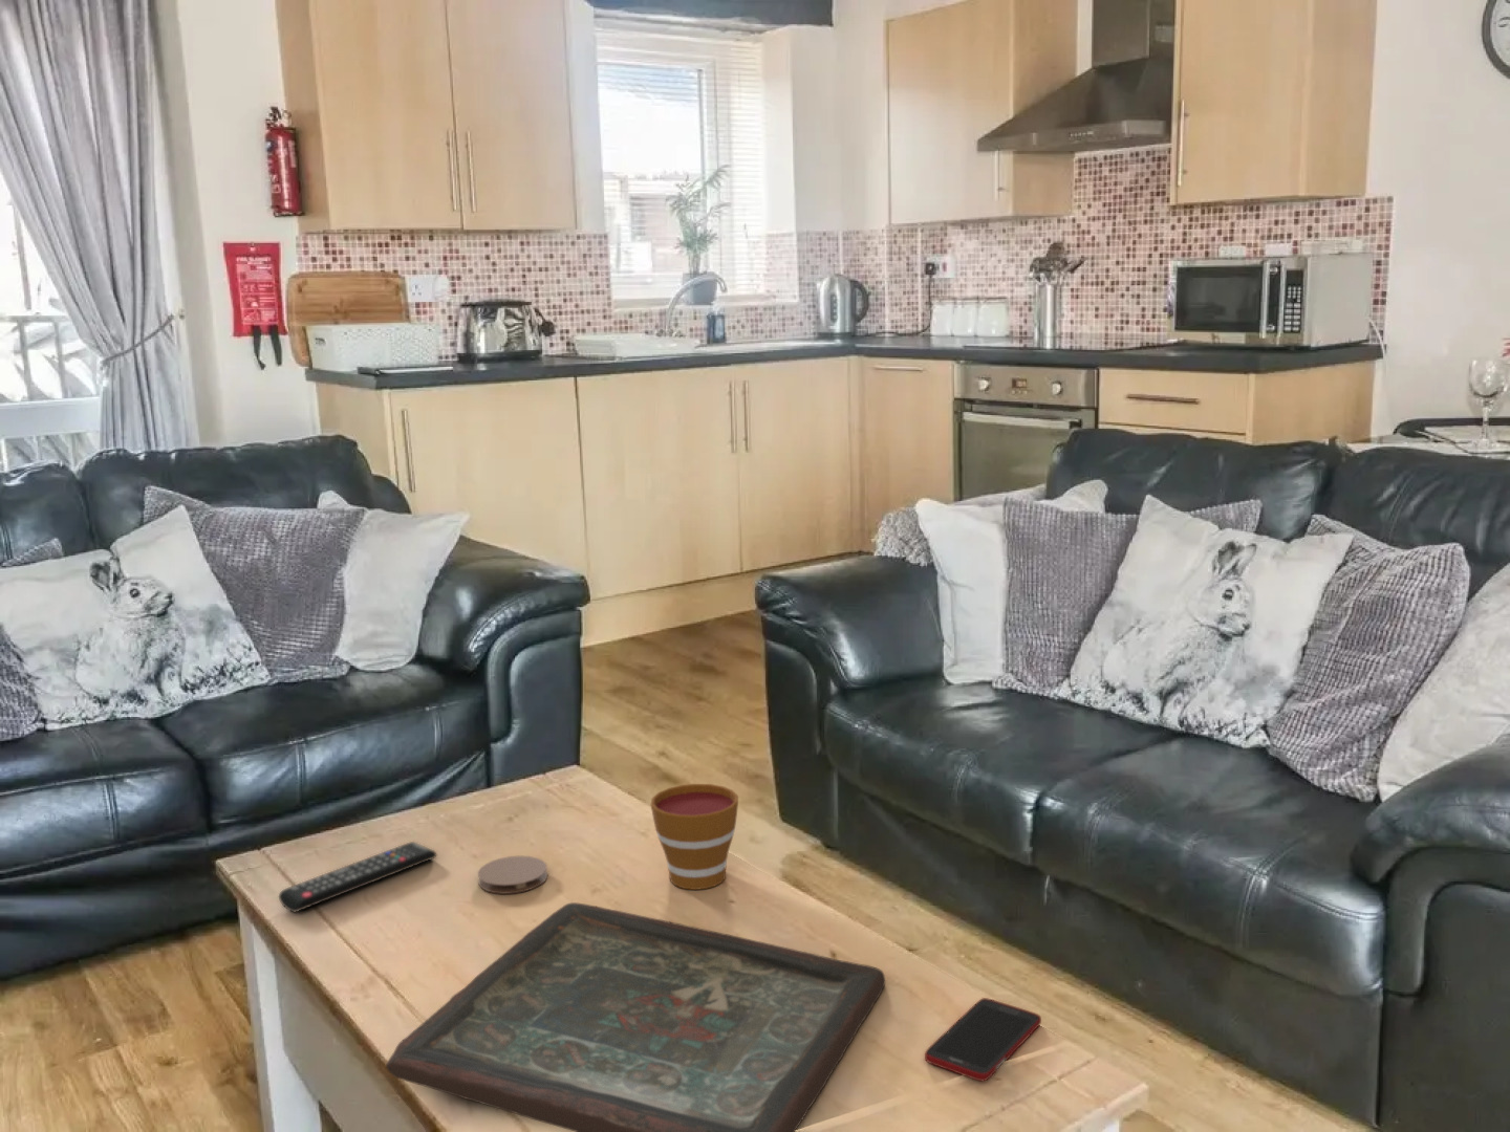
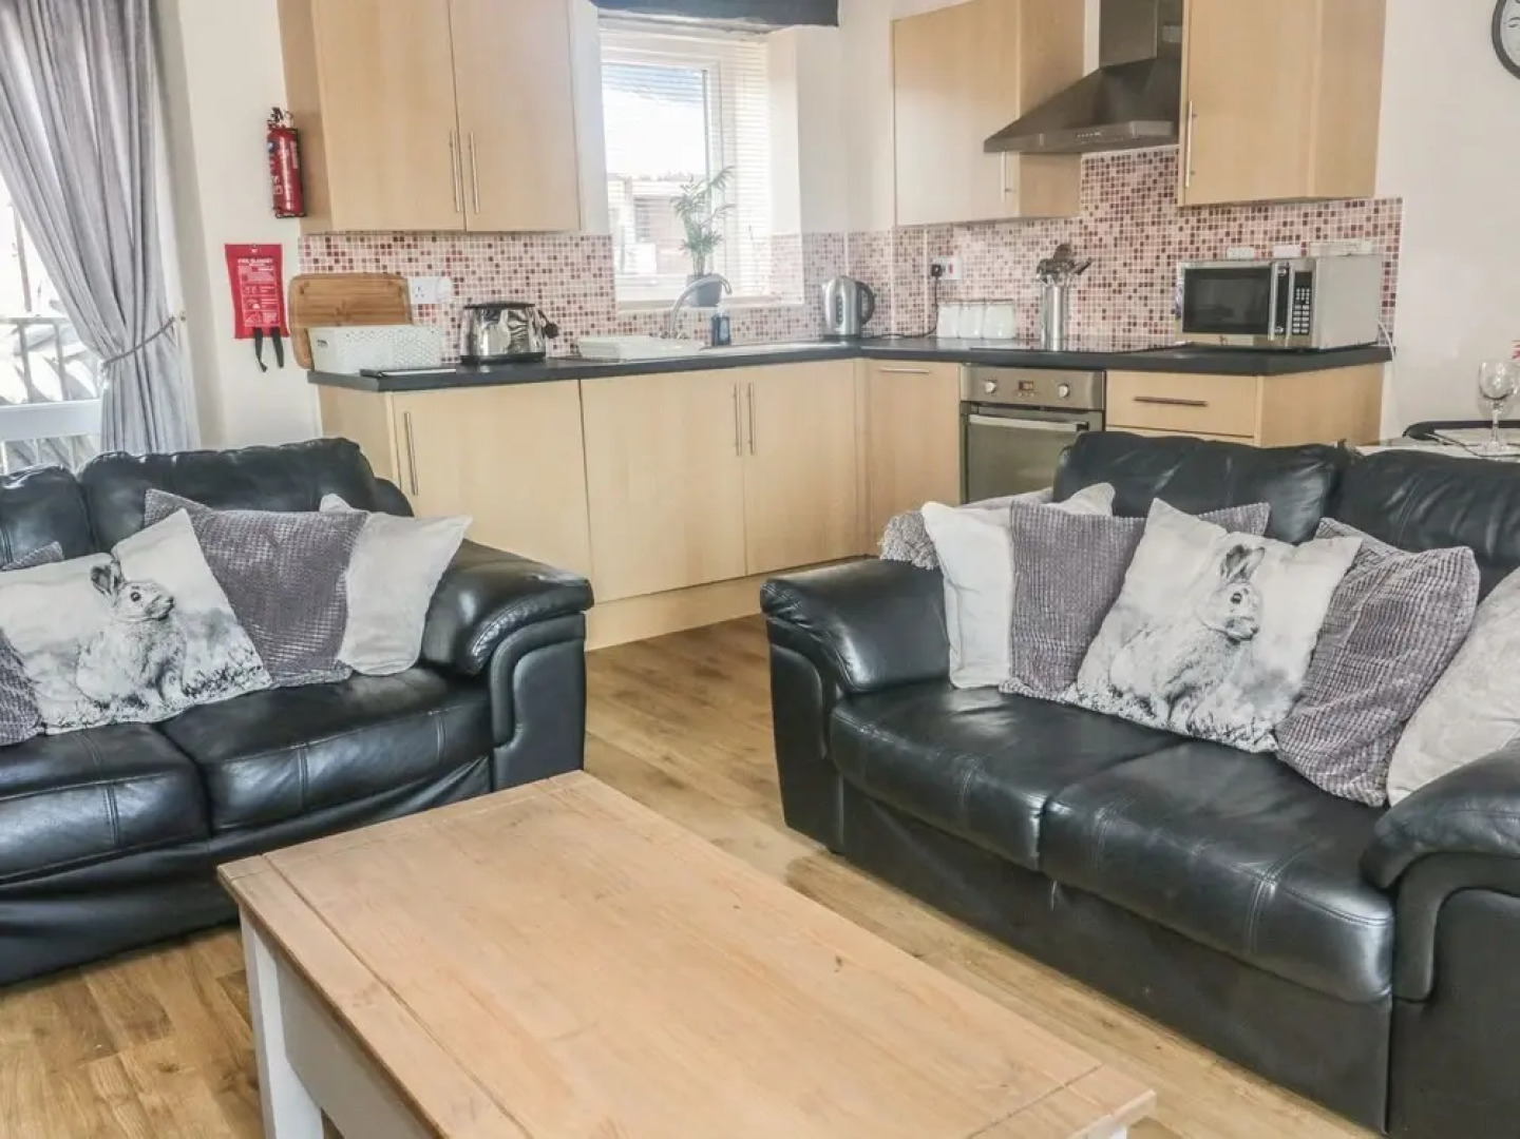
- remote control (360, 875)
- coaster (512, 874)
- board game (649, 1017)
- cup (693, 836)
- cell phone (983, 1038)
